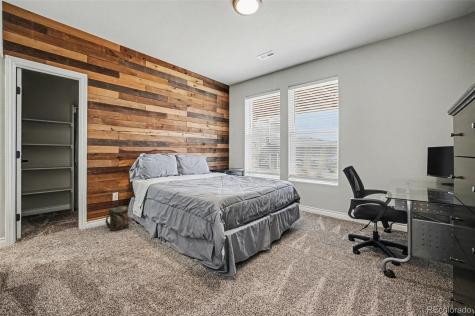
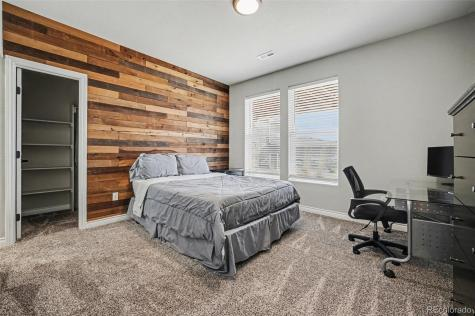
- backpack (117, 216)
